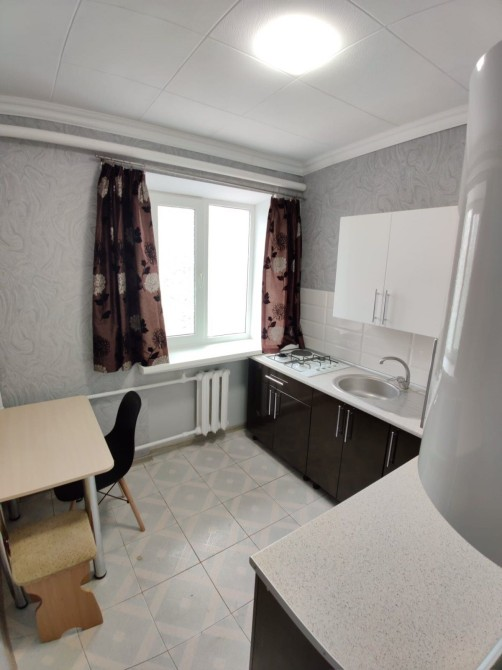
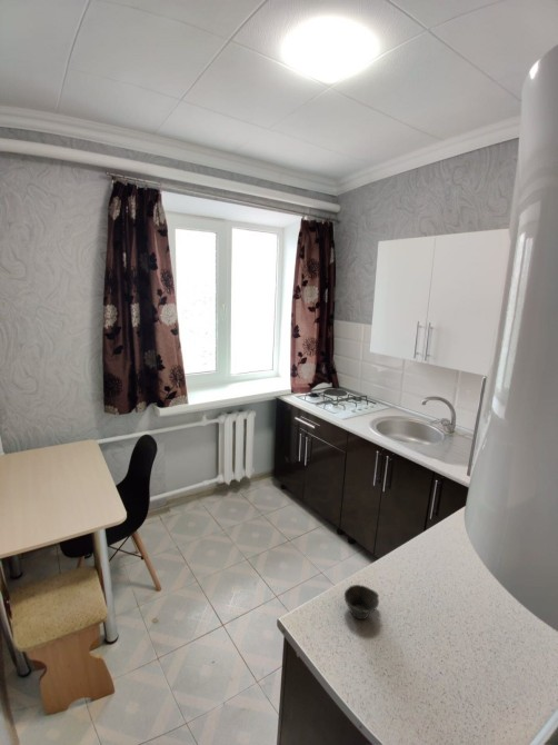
+ cup (362, 604)
